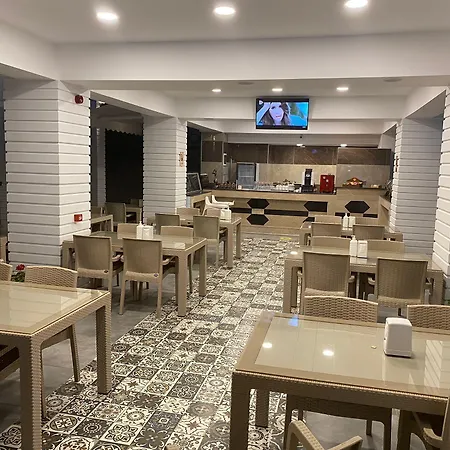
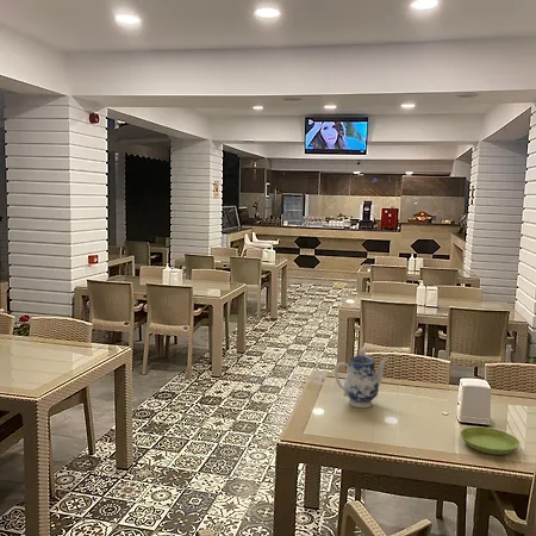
+ saucer (488, 441)
+ teapot (361, 375)
